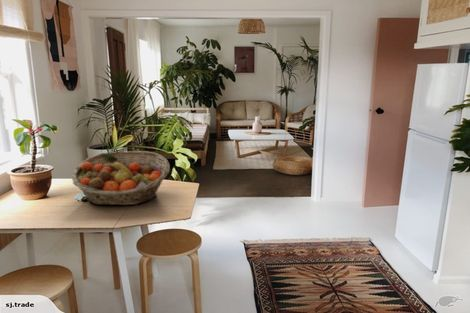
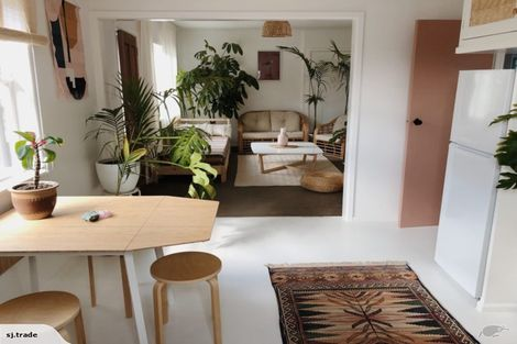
- fruit basket (122, 176)
